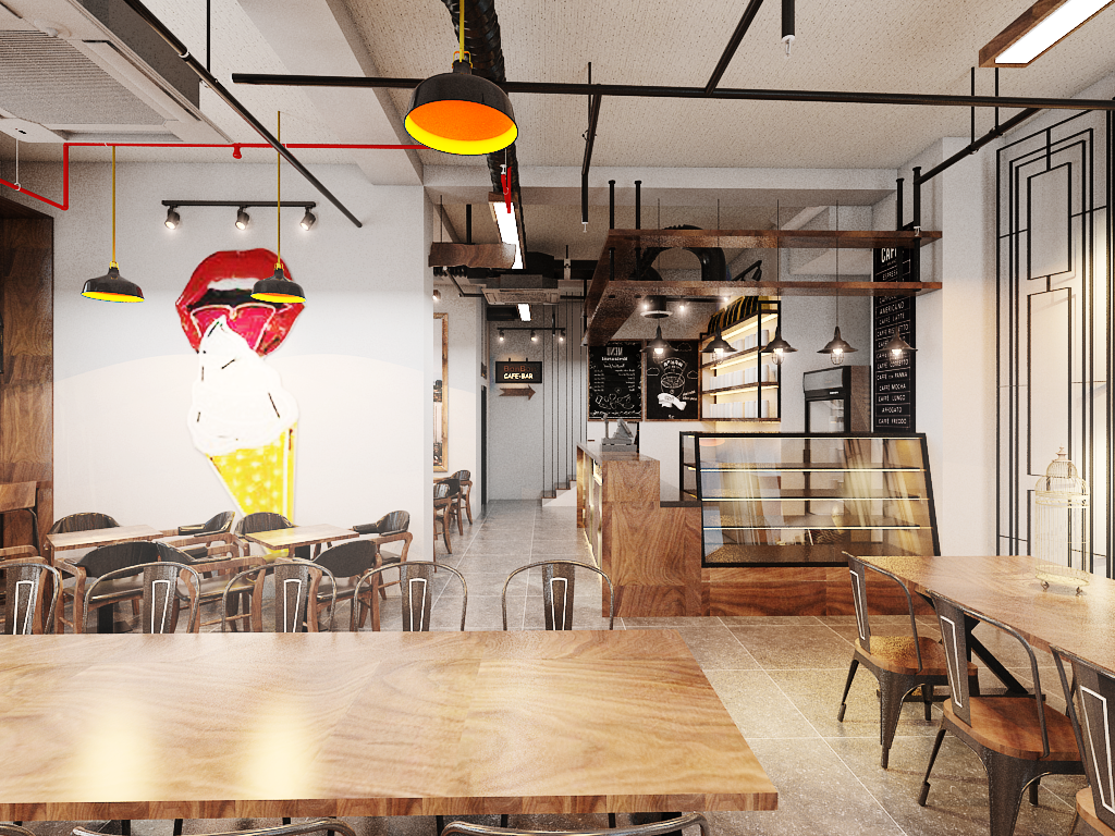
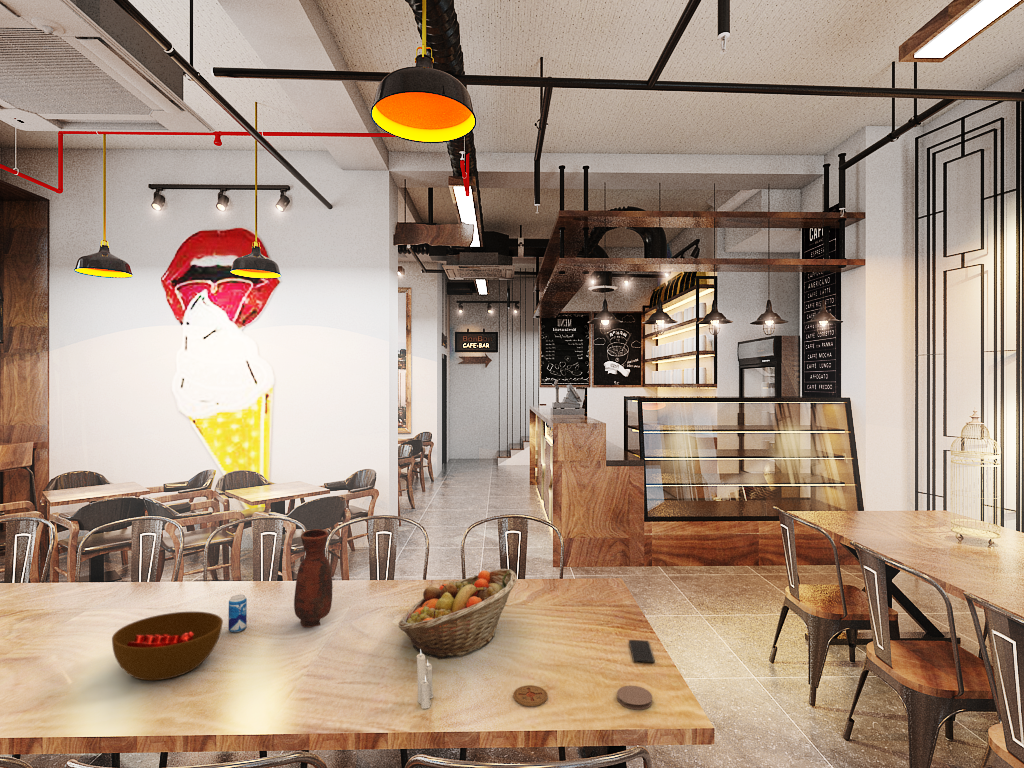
+ beverage can (237, 613)
+ coaster (634, 697)
+ fruit basket (460, 607)
+ smartphone (641, 651)
+ candle (424, 673)
+ vase (313, 577)
+ bowl (169, 646)
+ coaster (530, 695)
